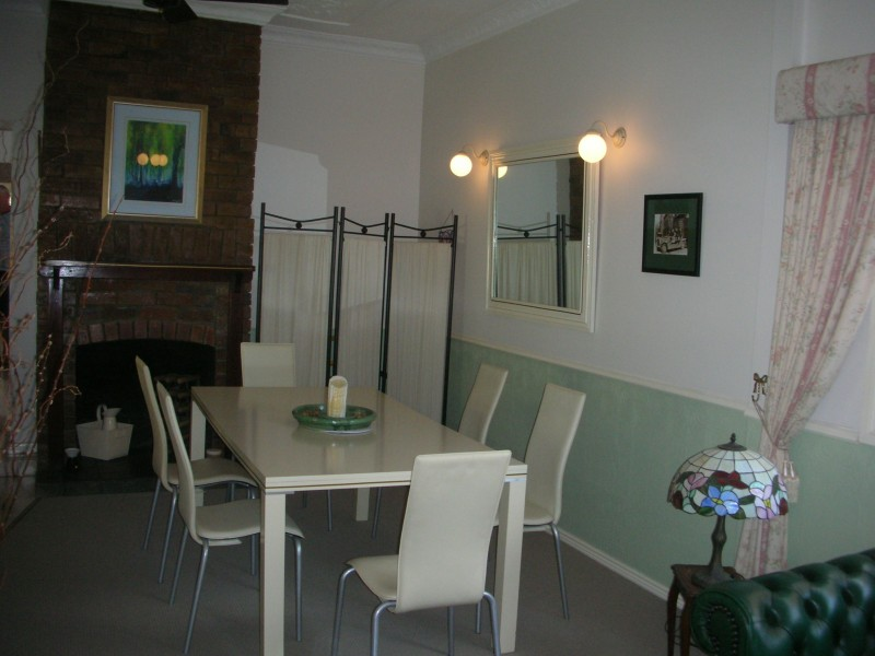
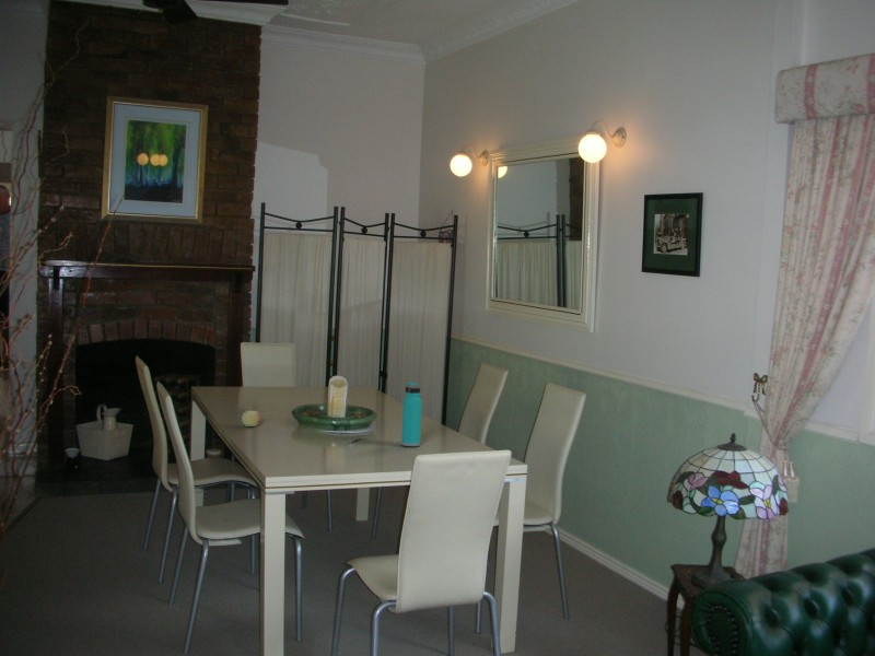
+ fruit (250, 417)
+ water bottle (411, 413)
